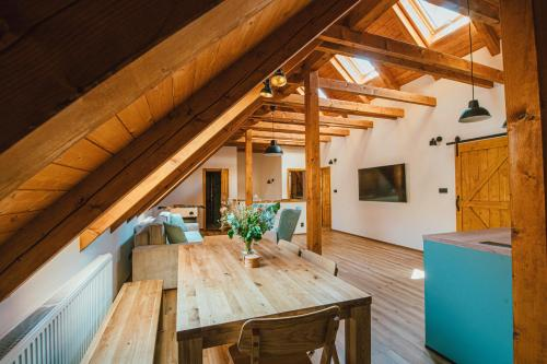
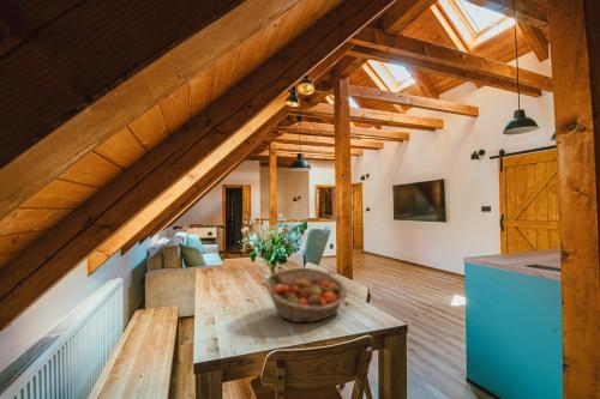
+ fruit basket (306, 292)
